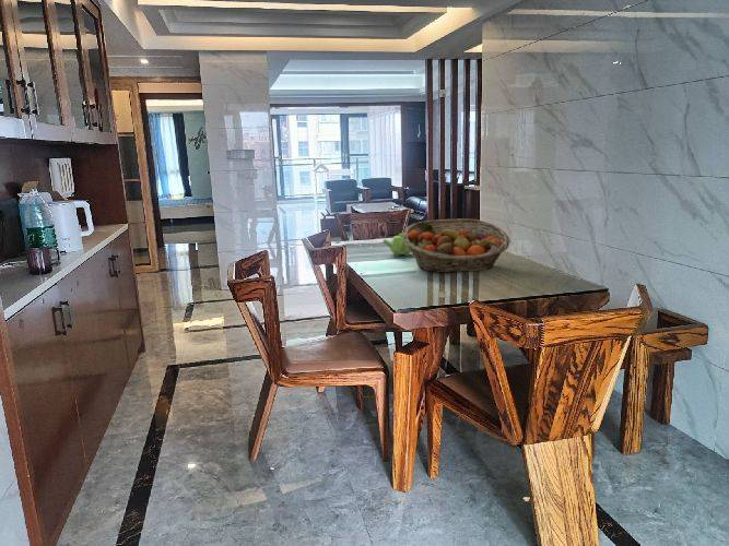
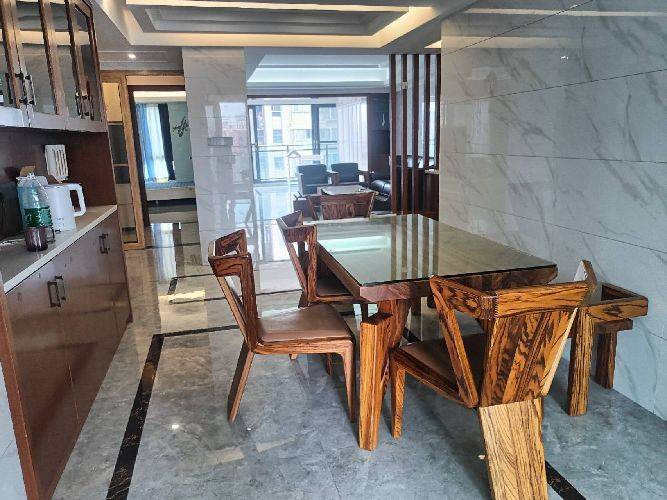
- teapot (401, 244)
- fruit basket (455, 245)
